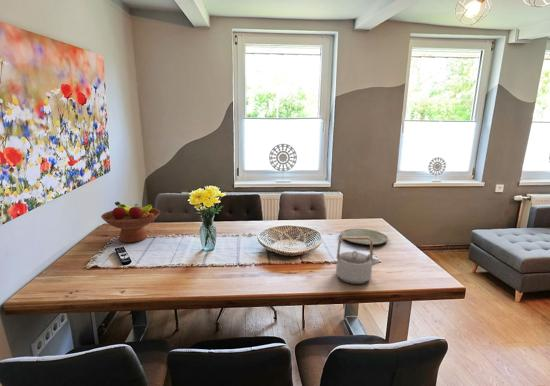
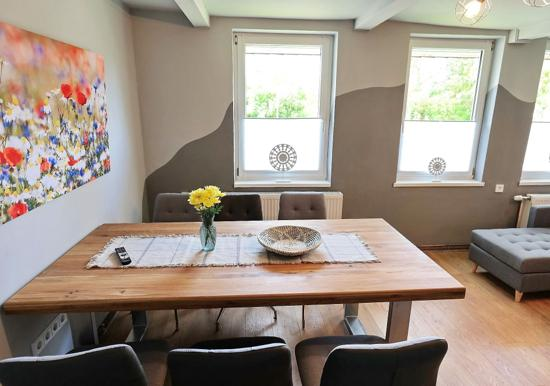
- plate (363, 236)
- teapot (357, 257)
- fruit bowl (132, 221)
